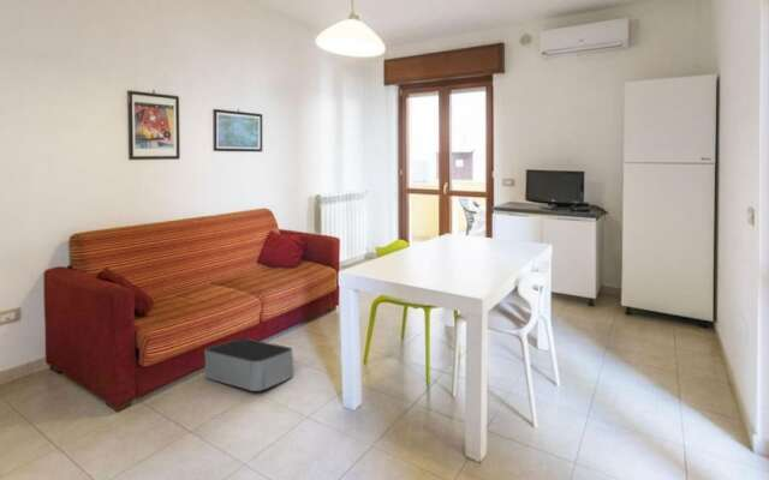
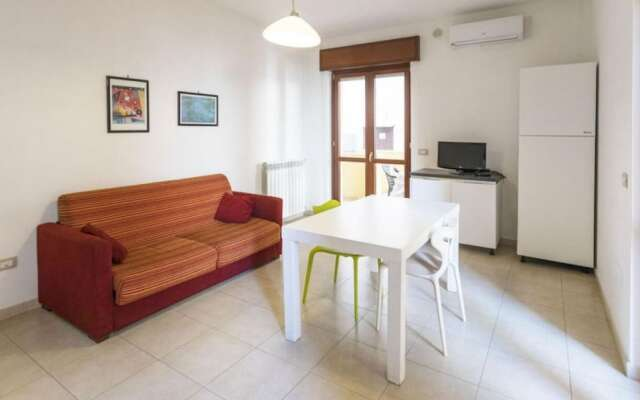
- storage bin (249, 362)
